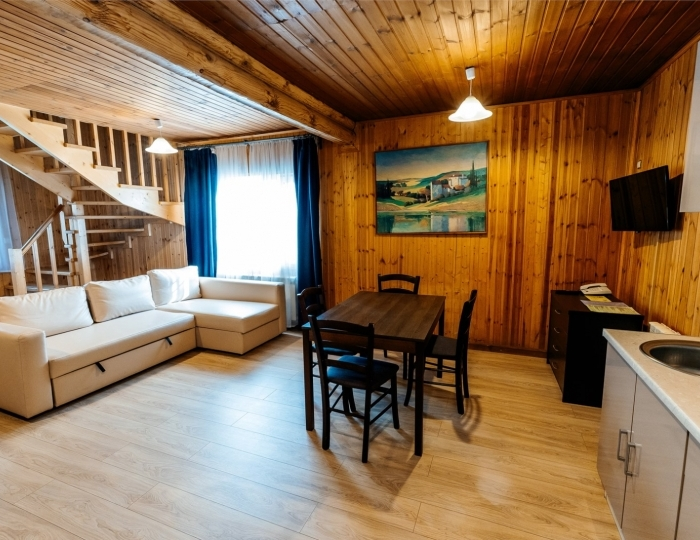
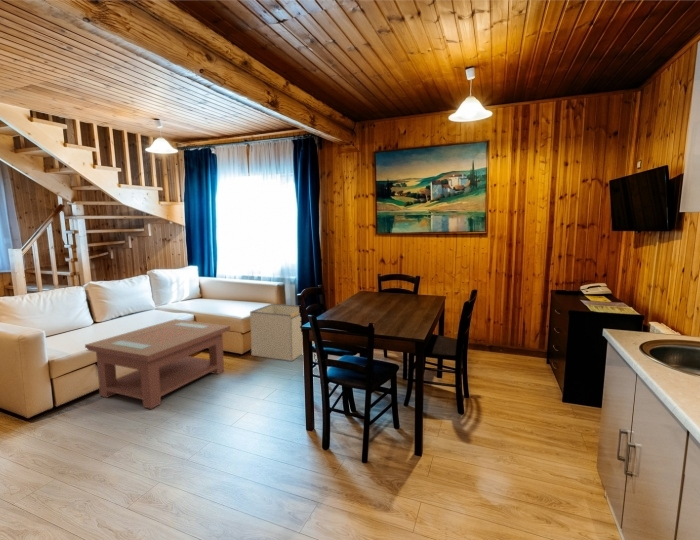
+ coffee table (165, 358)
+ storage bin (281, 330)
